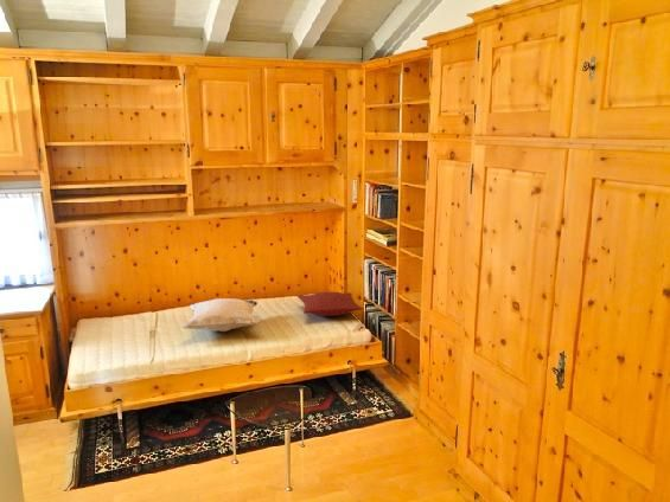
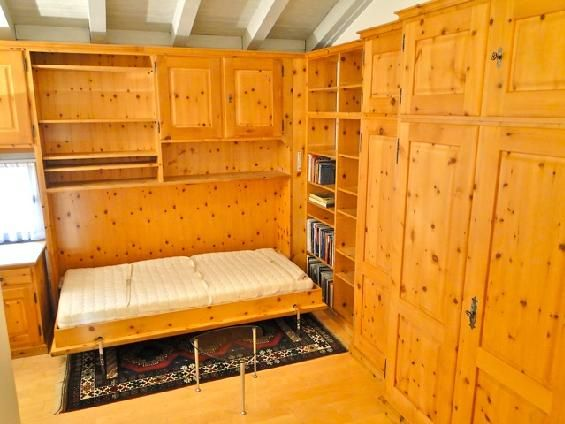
- cushion (222, 313)
- pillow (328, 303)
